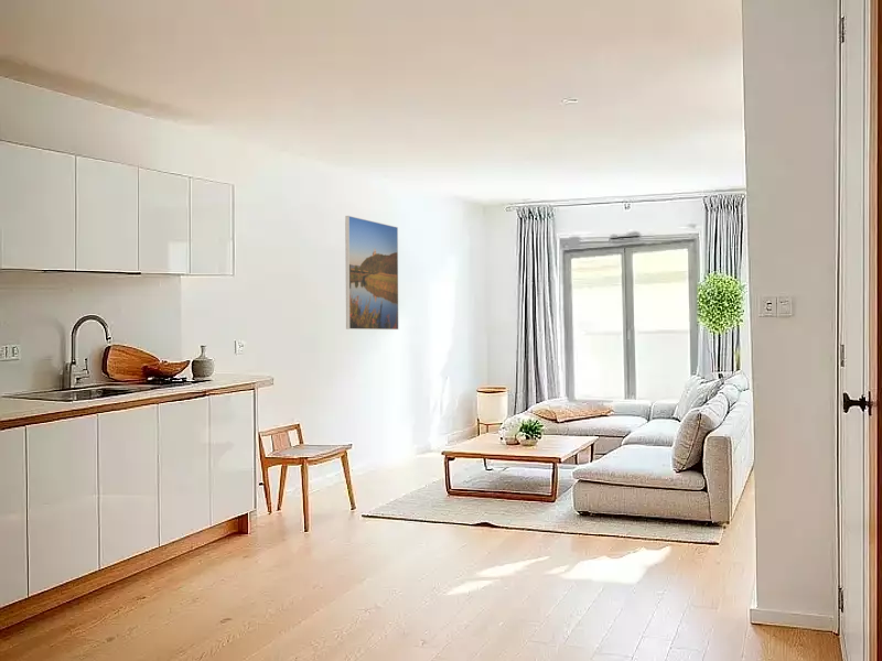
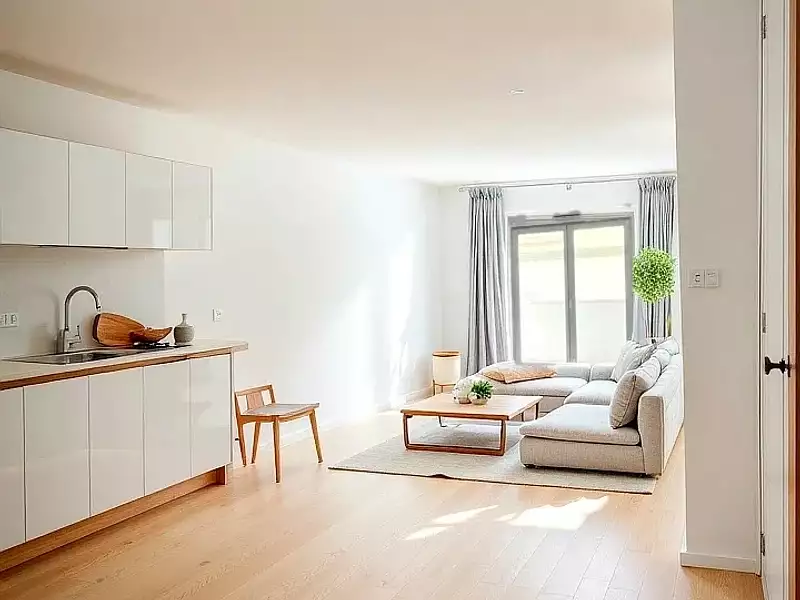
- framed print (373, 275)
